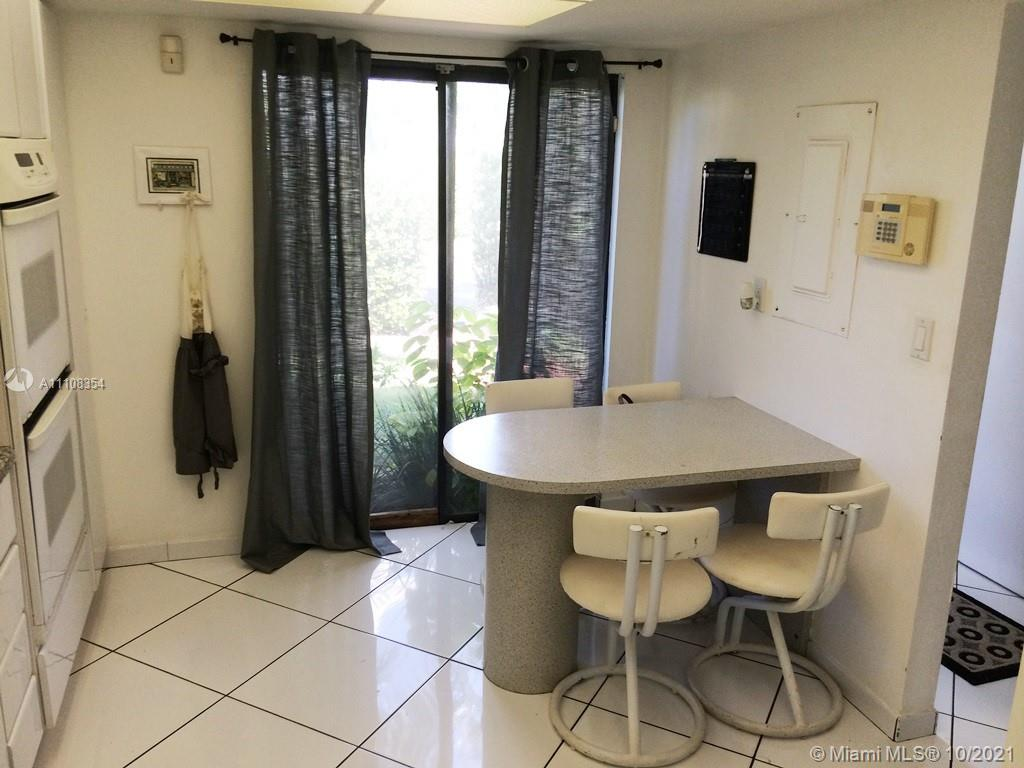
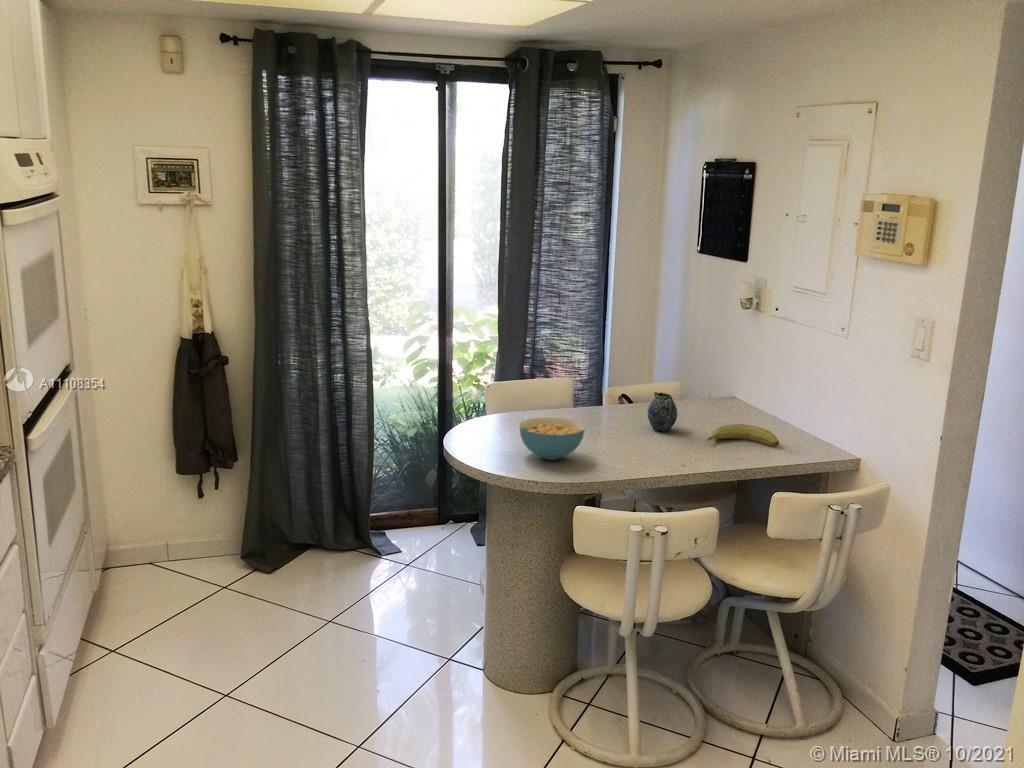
+ teapot (661, 410)
+ cereal bowl (551, 441)
+ fruit (742, 437)
